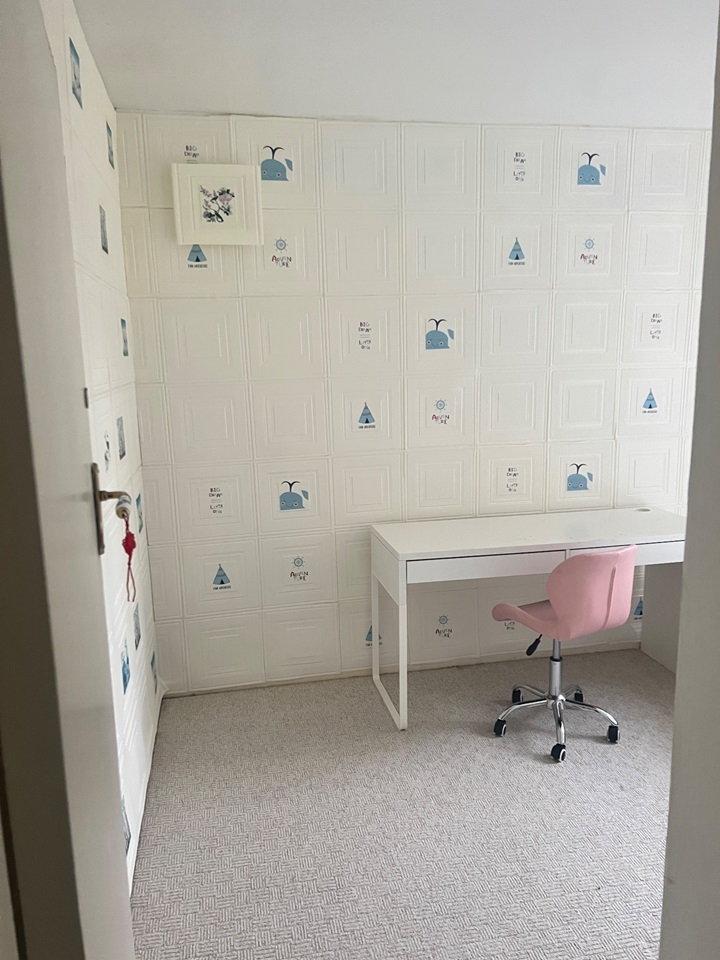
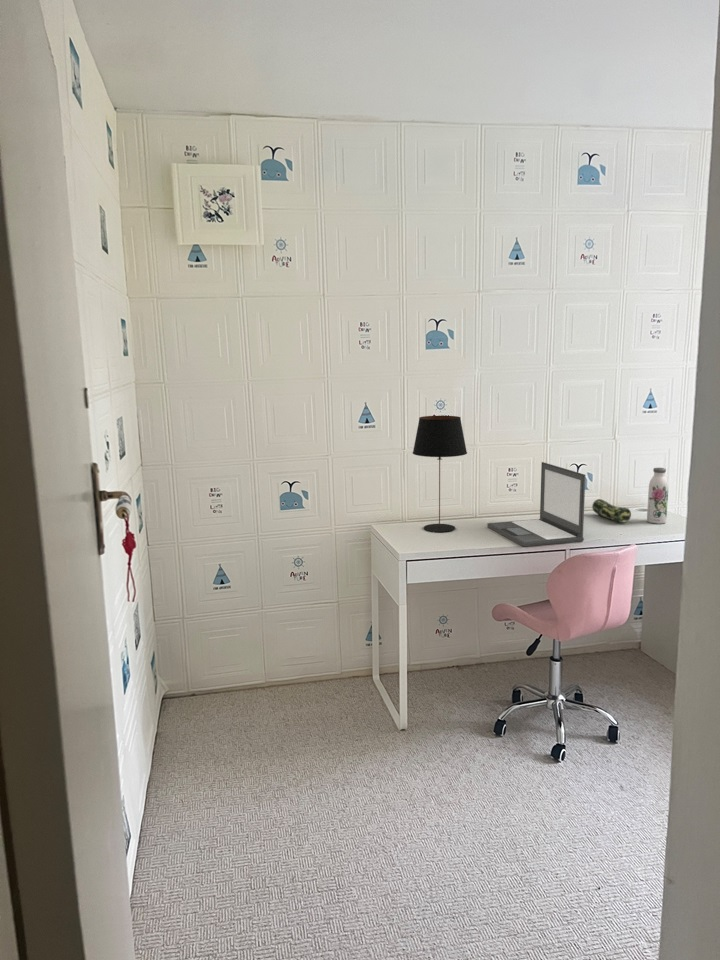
+ water bottle (658, 495)
+ laptop (540, 501)
+ pencil case (611, 511)
+ table lamp (439, 473)
